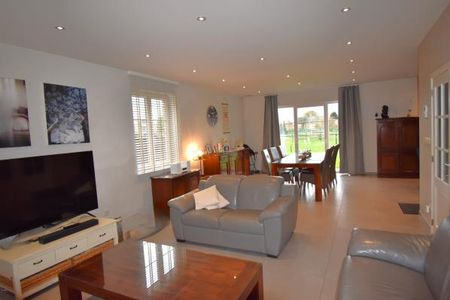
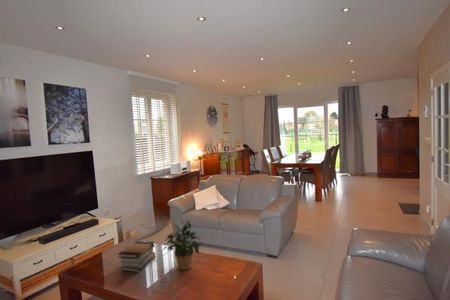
+ potted plant (180, 246)
+ book stack (137, 255)
